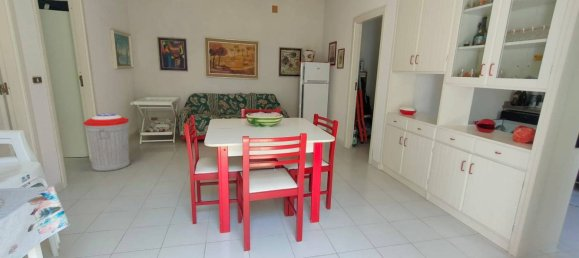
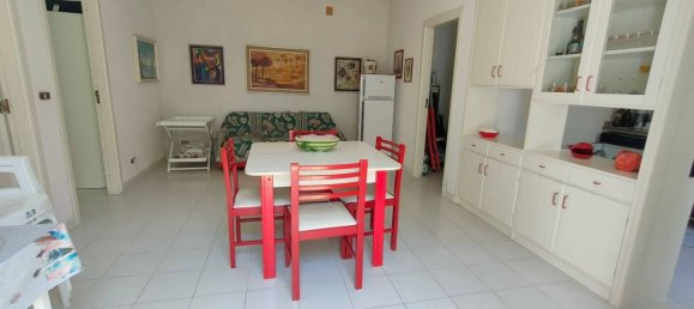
- trash can (109, 140)
